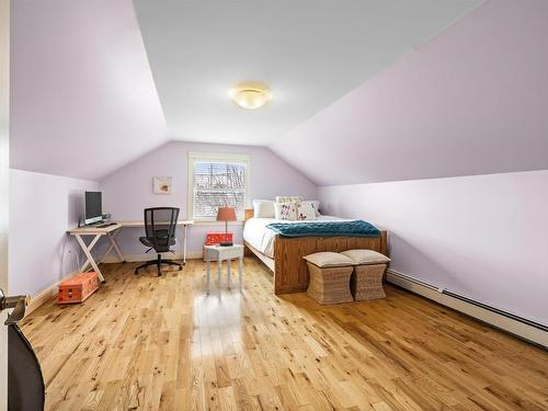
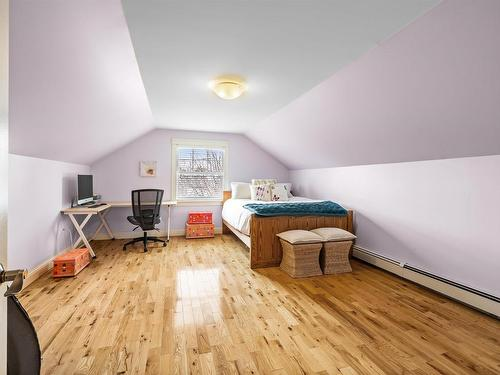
- table lamp (226, 225)
- nightstand (220, 269)
